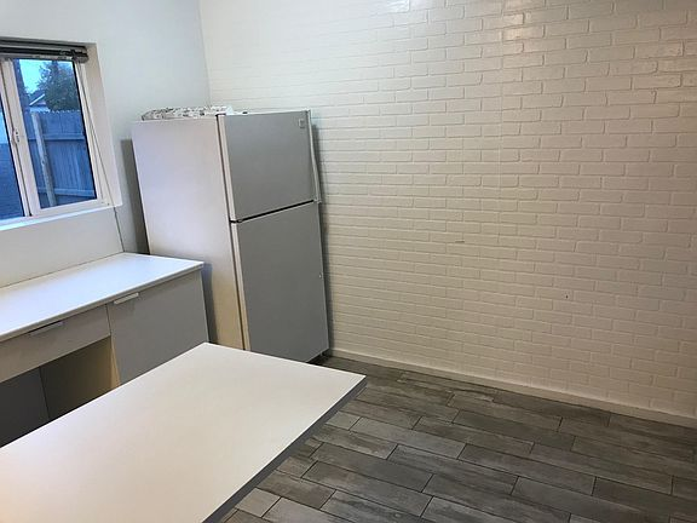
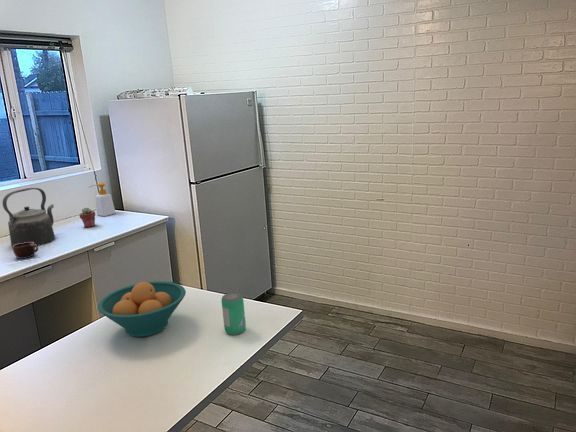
+ potted succulent (87, 216)
+ fruit bowl (144, 305)
+ mug (26, 250)
+ beverage can (233, 313)
+ soap bottle (100, 199)
+ kettle (32, 215)
